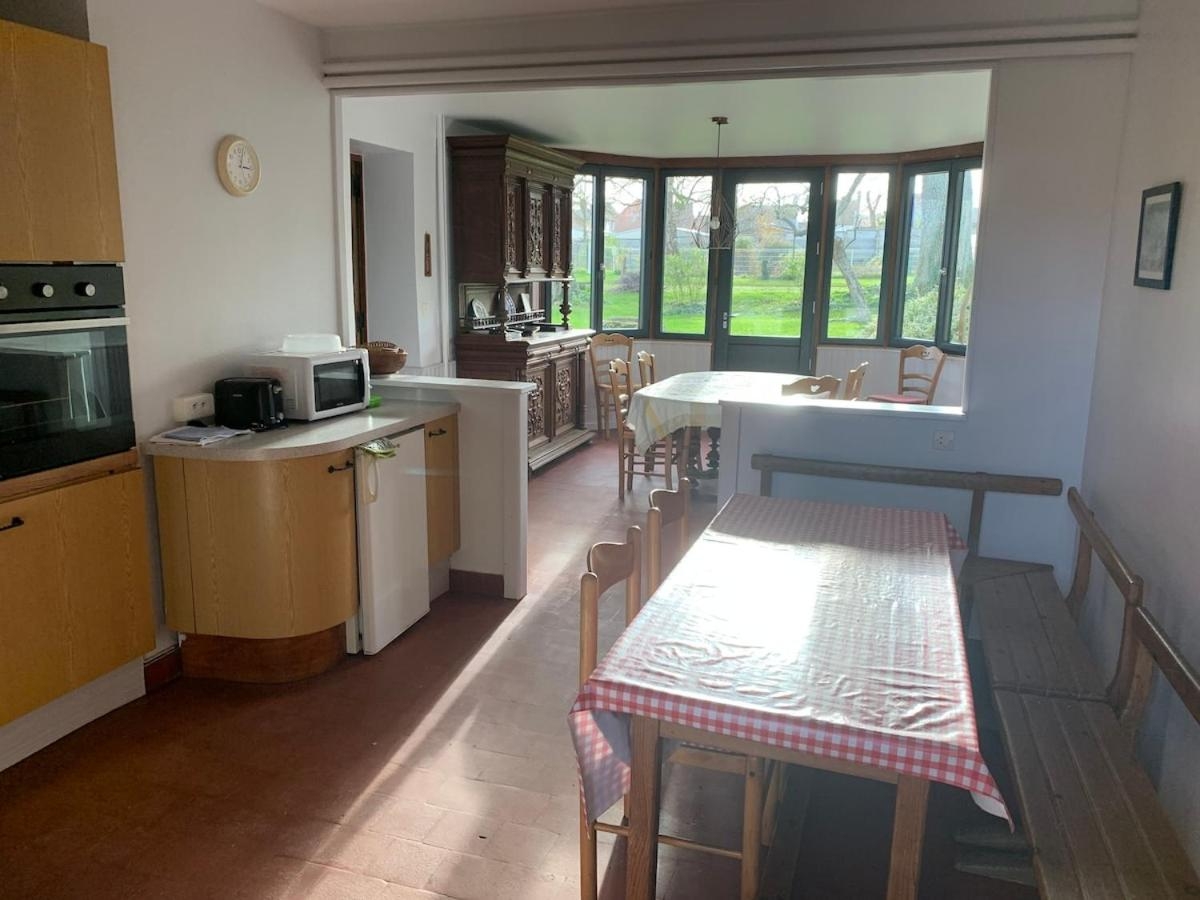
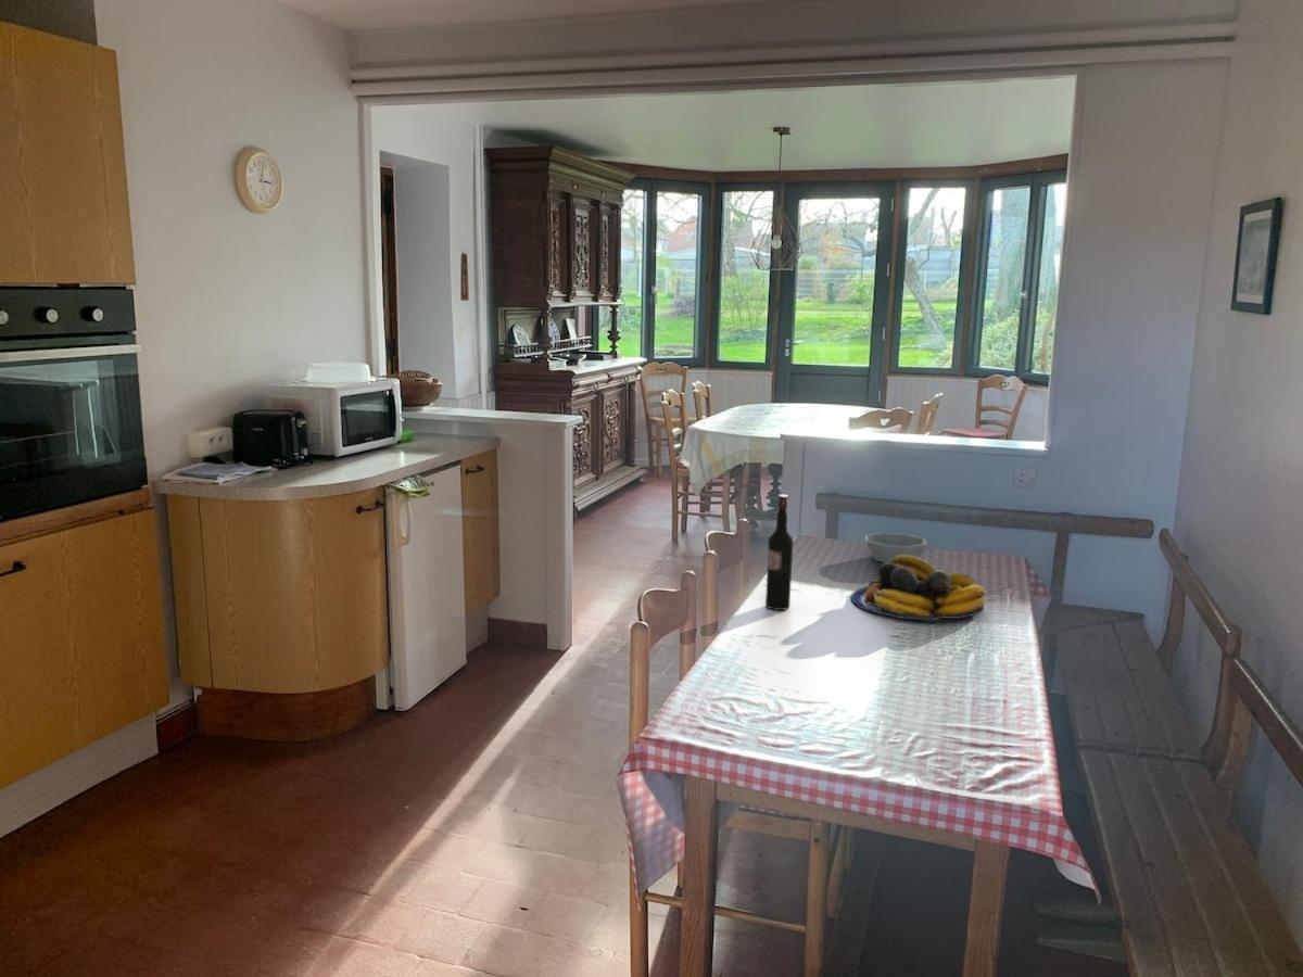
+ fruit bowl (916, 580)
+ bowl (895, 549)
+ wine bottle (780, 551)
